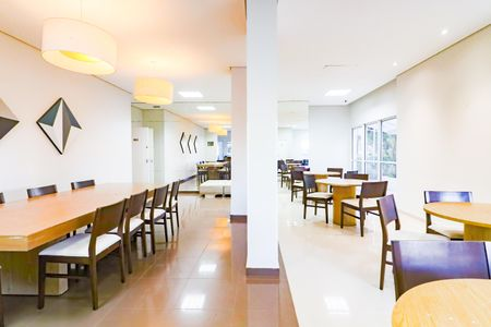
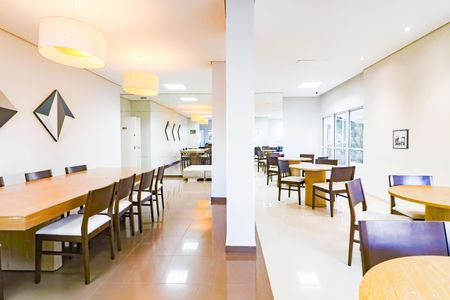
+ picture frame (400, 139)
